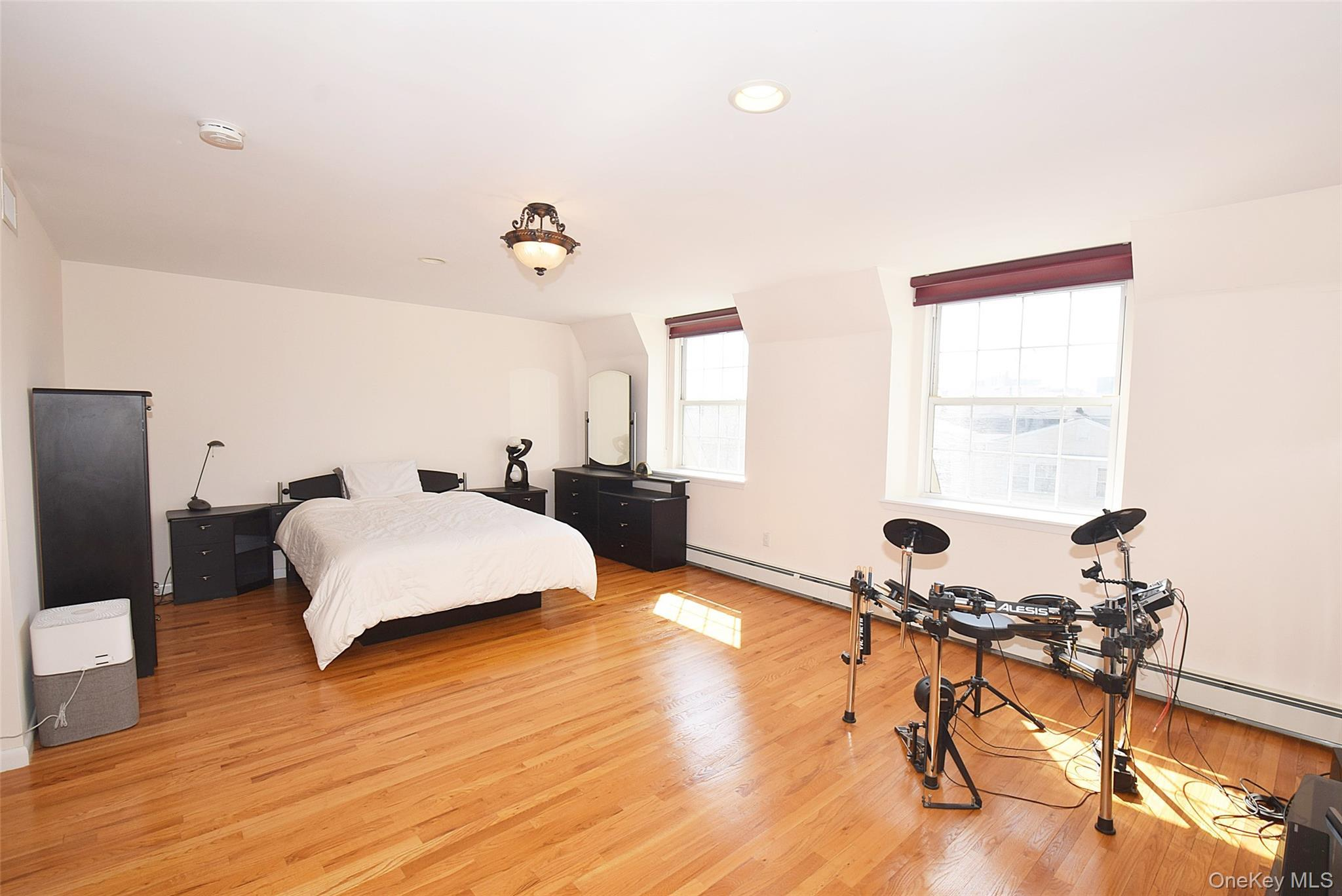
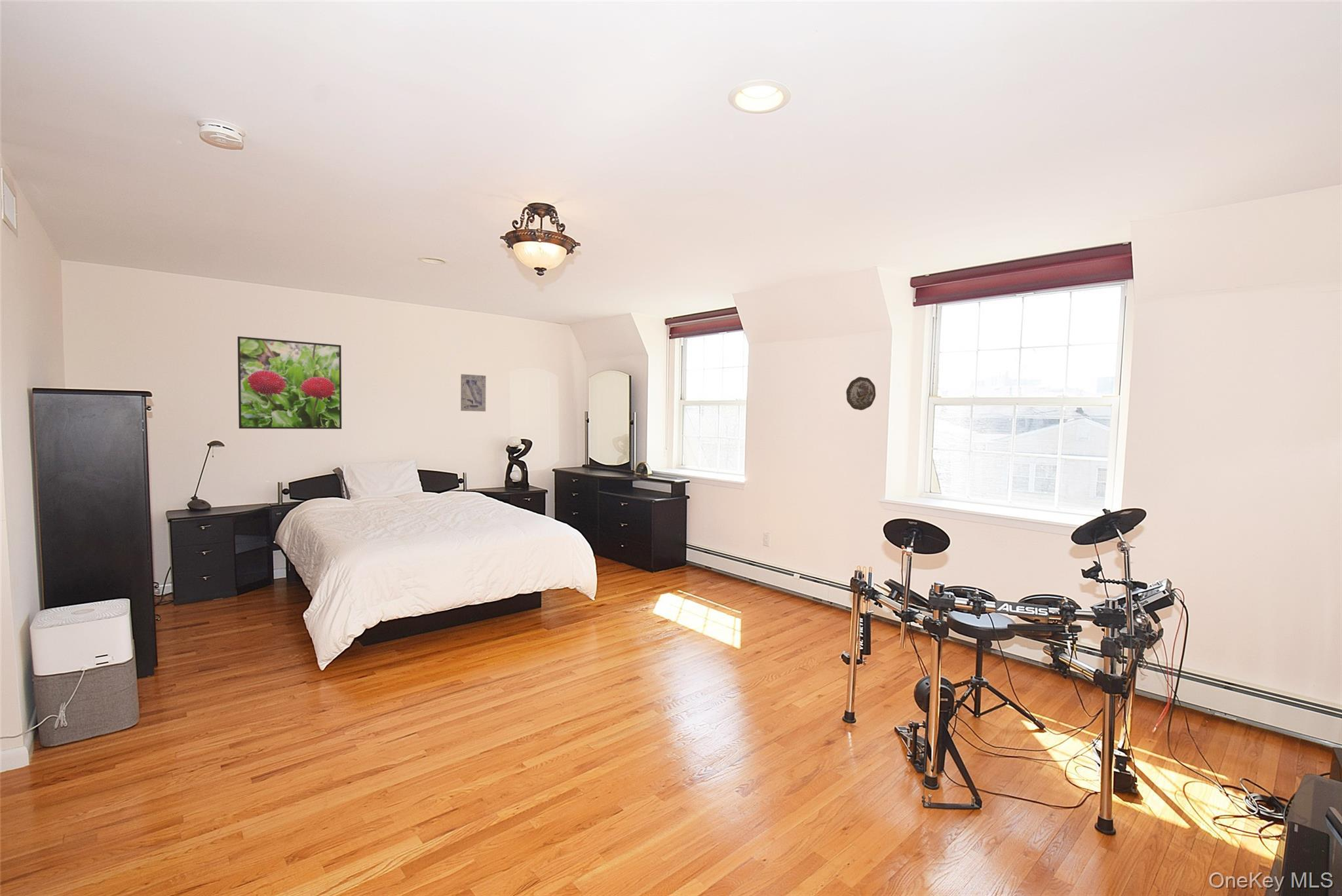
+ decorative plate (861, 393)
+ wall art (473, 393)
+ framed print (292, 384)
